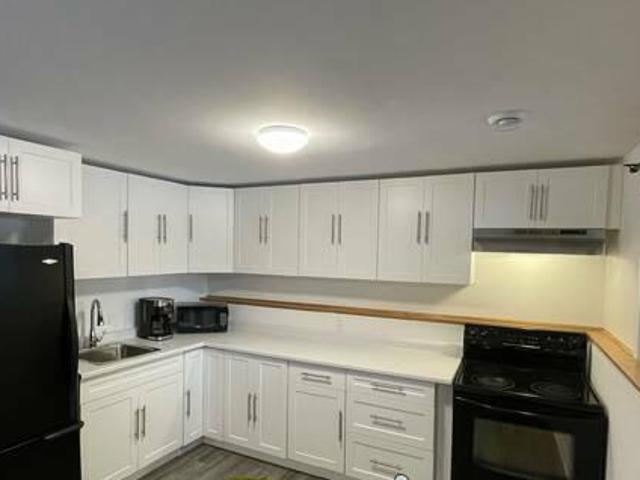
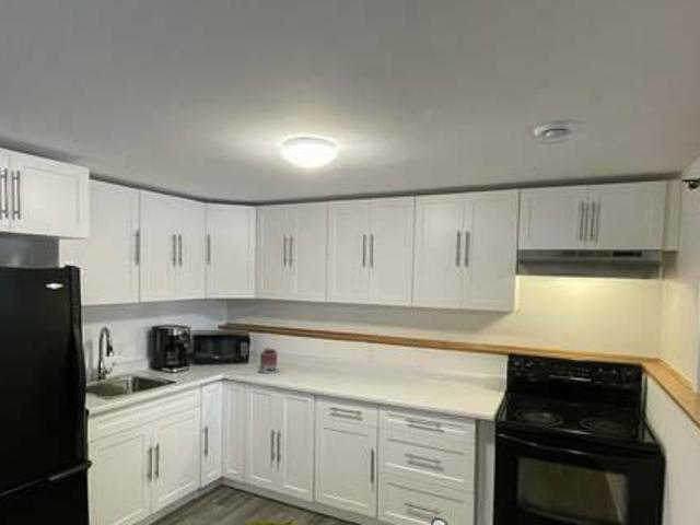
+ succulent planter (268, 359)
